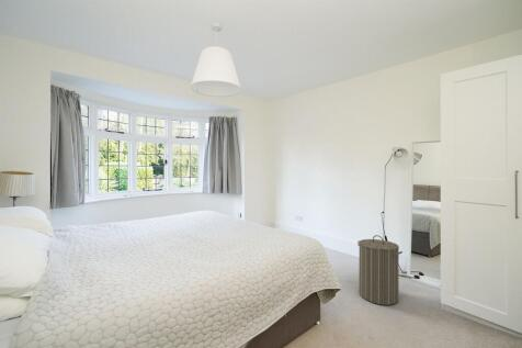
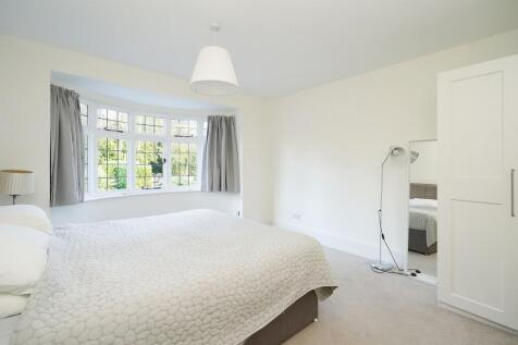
- laundry hamper (378, 266)
